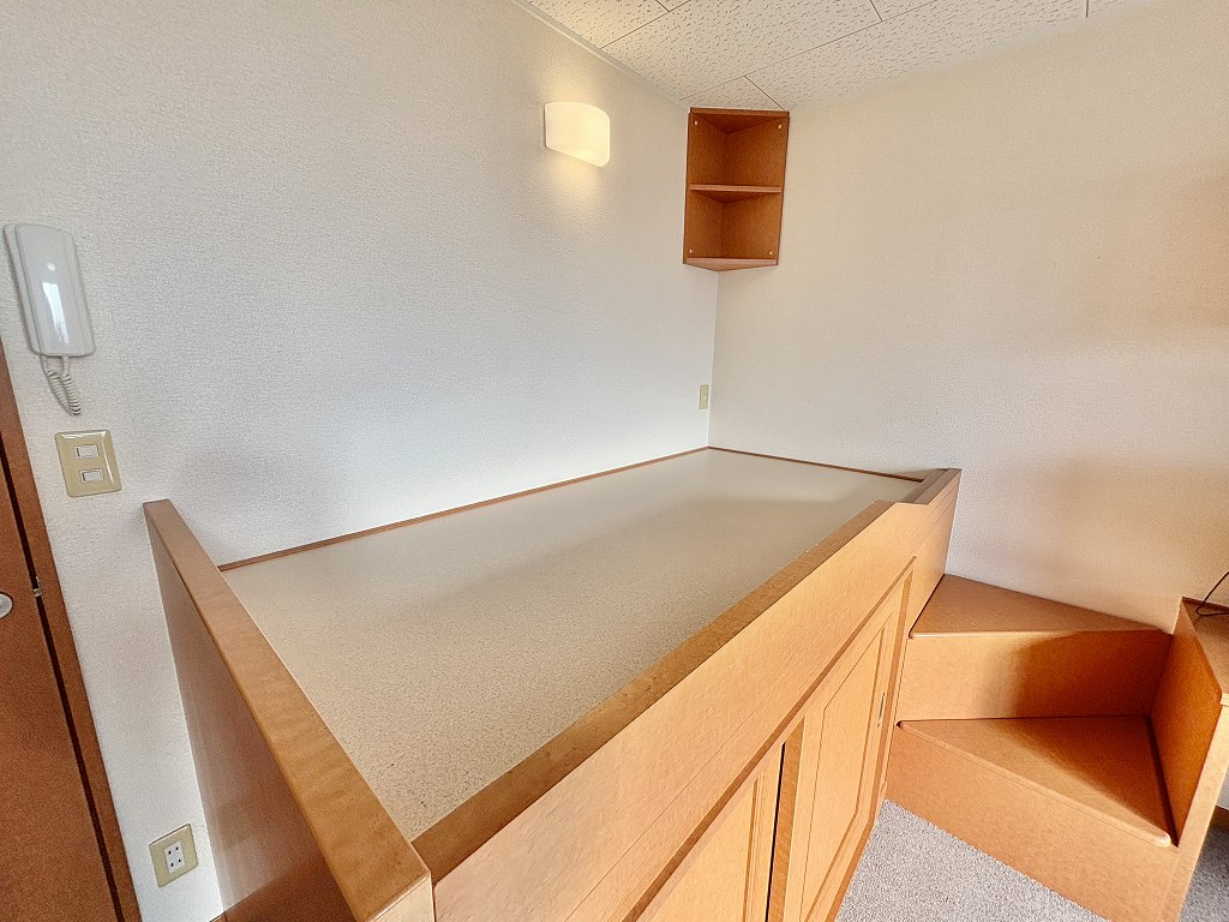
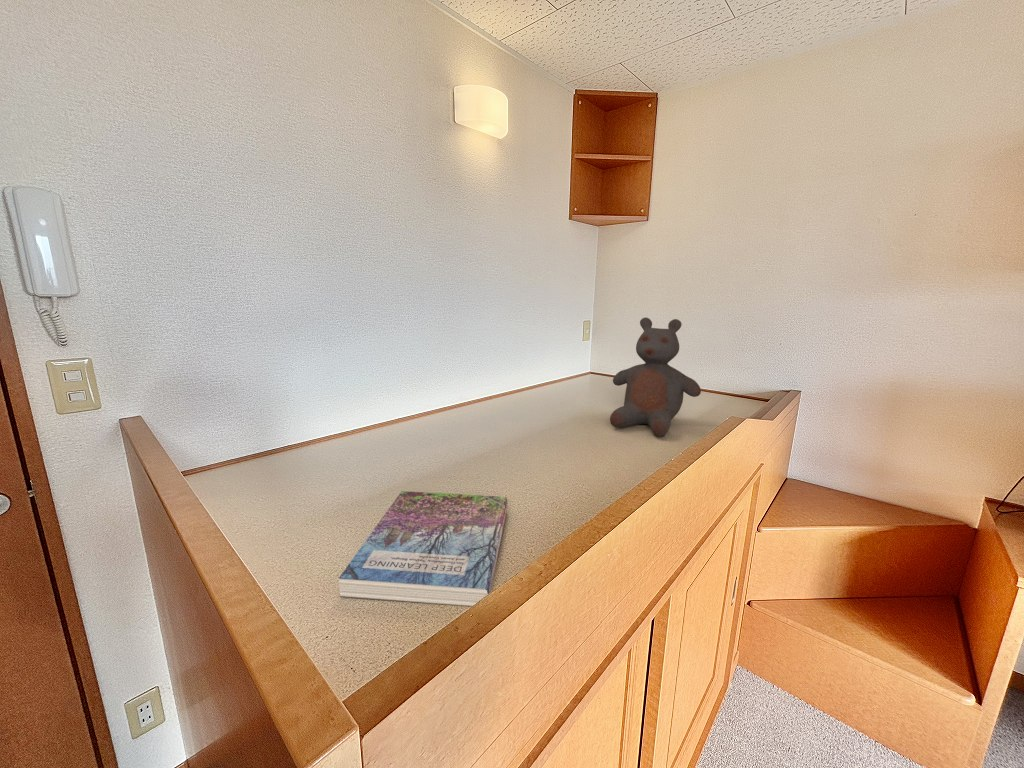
+ teddy bear (651, 373)
+ book (437, 538)
